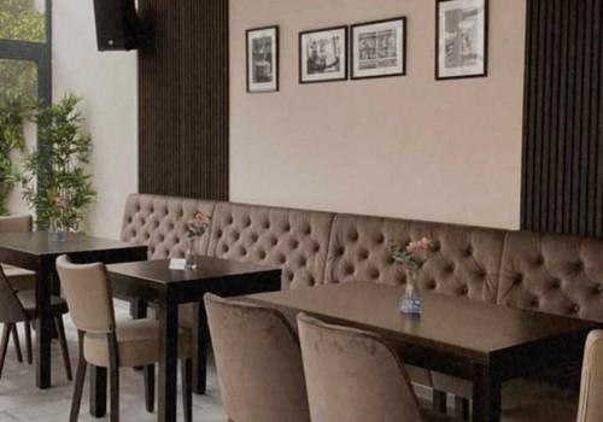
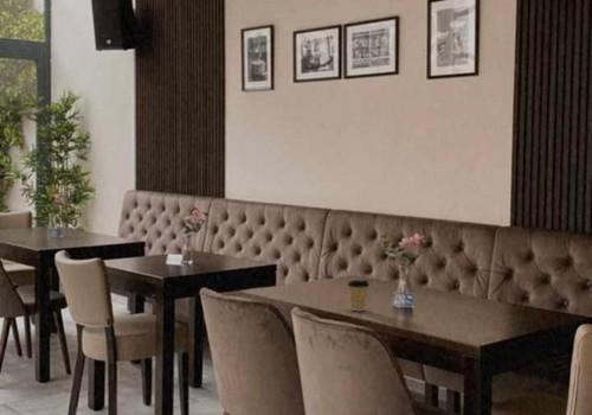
+ coffee cup (358, 294)
